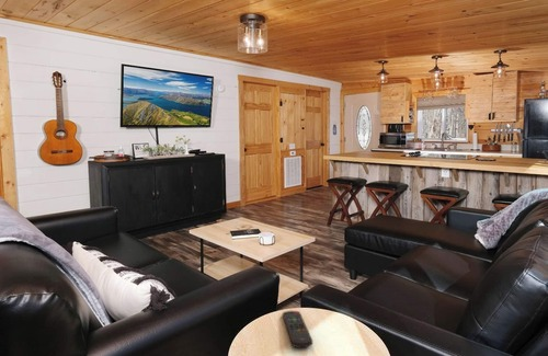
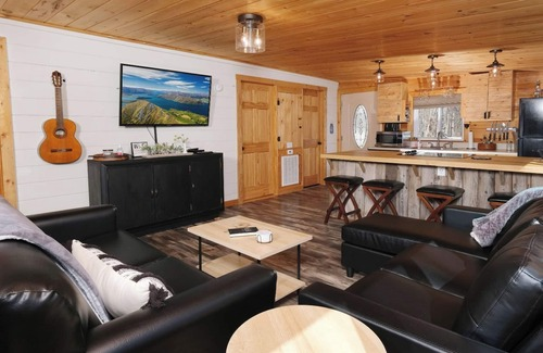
- remote control (296, 326)
